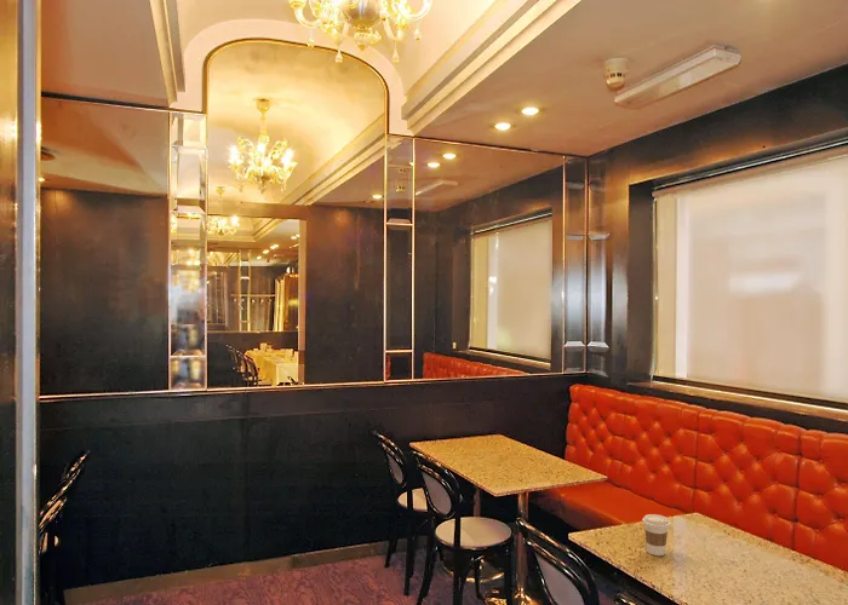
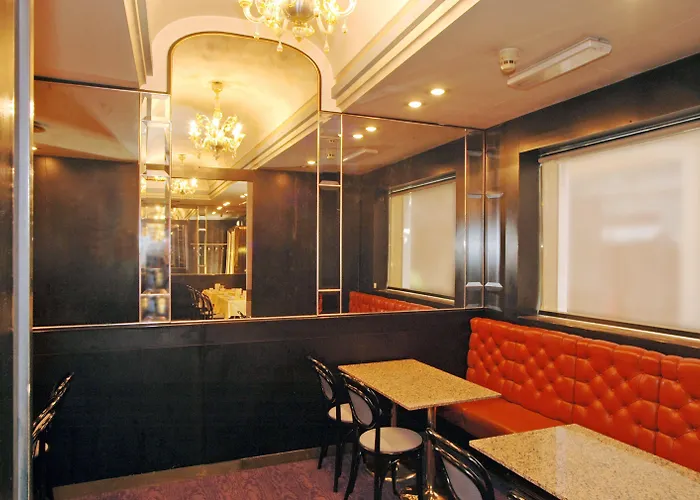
- coffee cup (655, 534)
